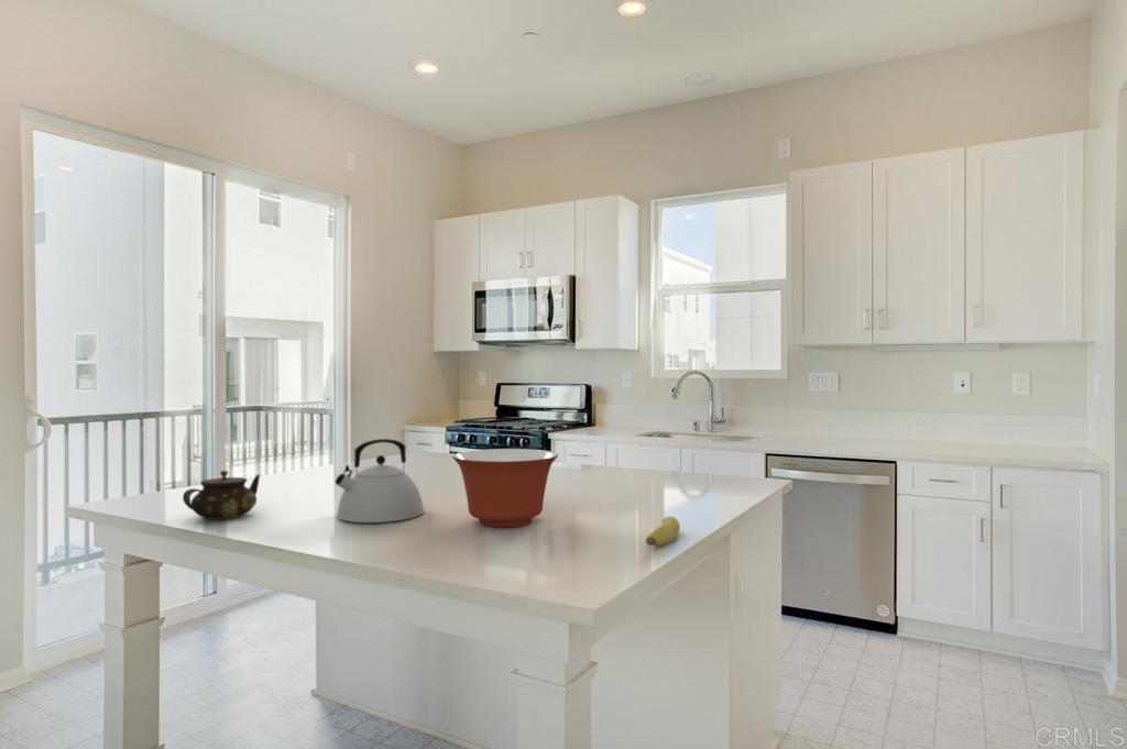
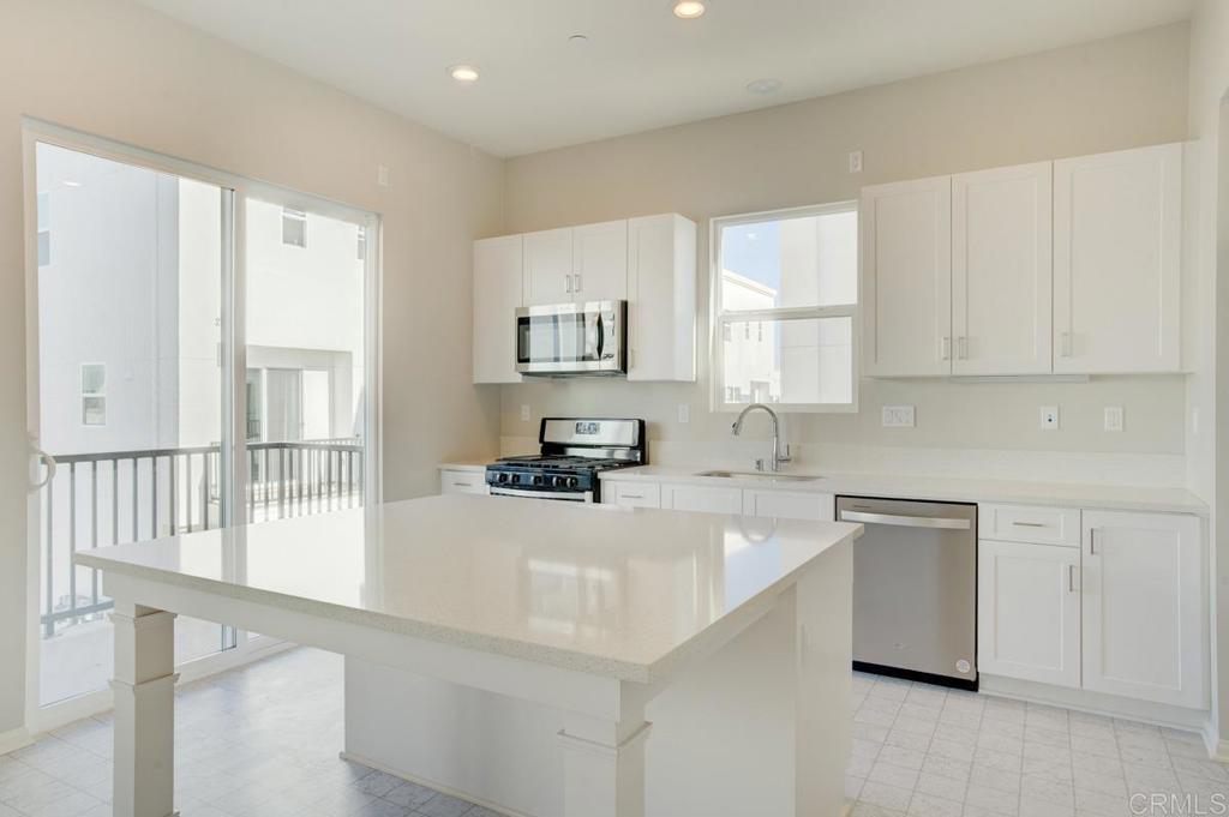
- kettle (379, 476)
- mixing bowl (505, 487)
- fruit (665, 529)
- teapot (225, 493)
